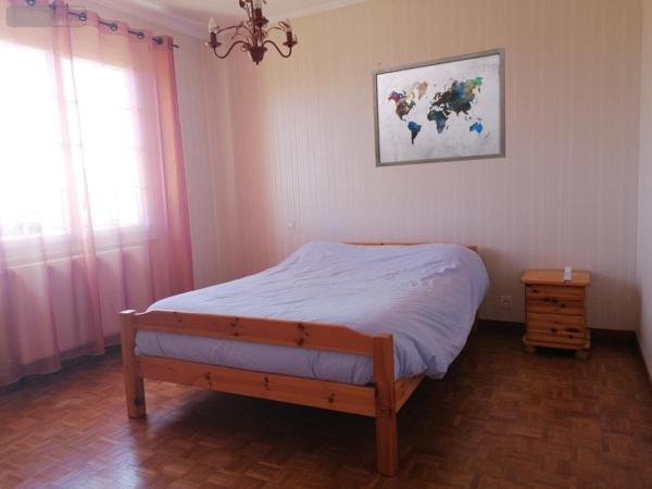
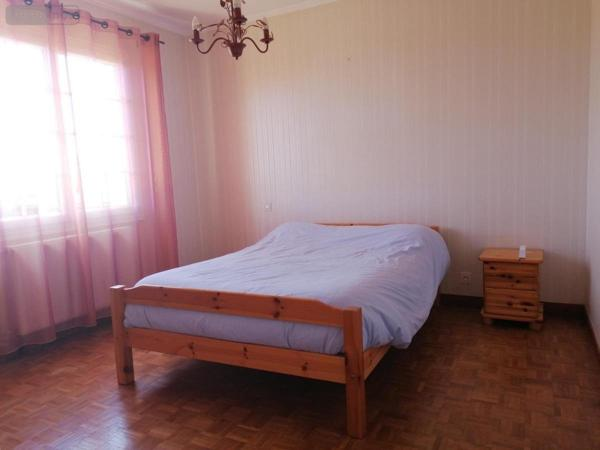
- wall art (435, 111)
